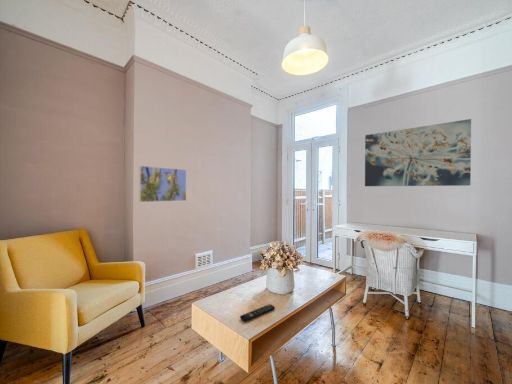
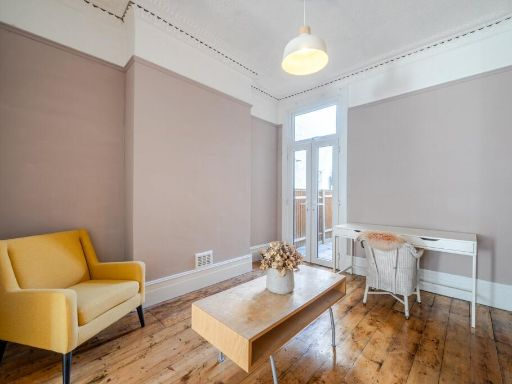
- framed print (164, 184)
- remote control (258, 312)
- wall art (411, 157)
